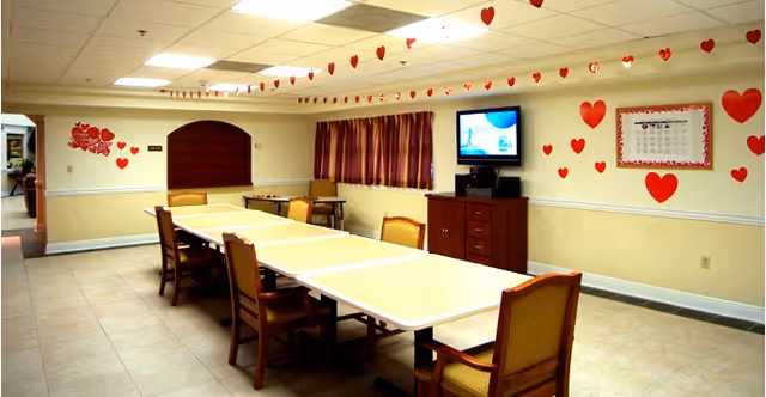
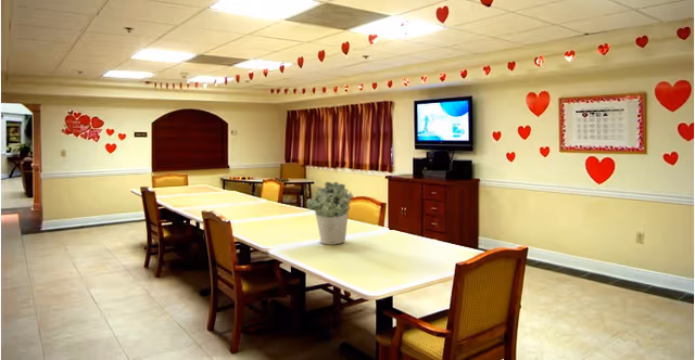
+ potted plant (330, 213)
